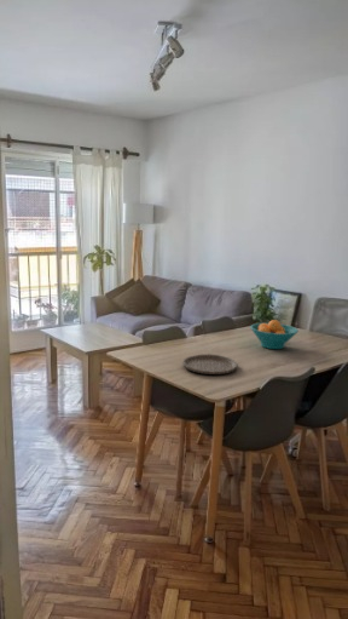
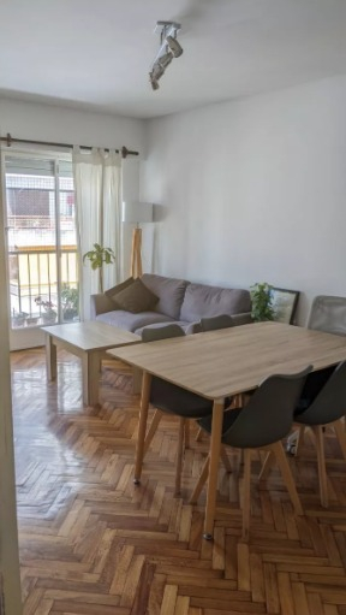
- fruit bowl (273, 333)
- plate (209, 365)
